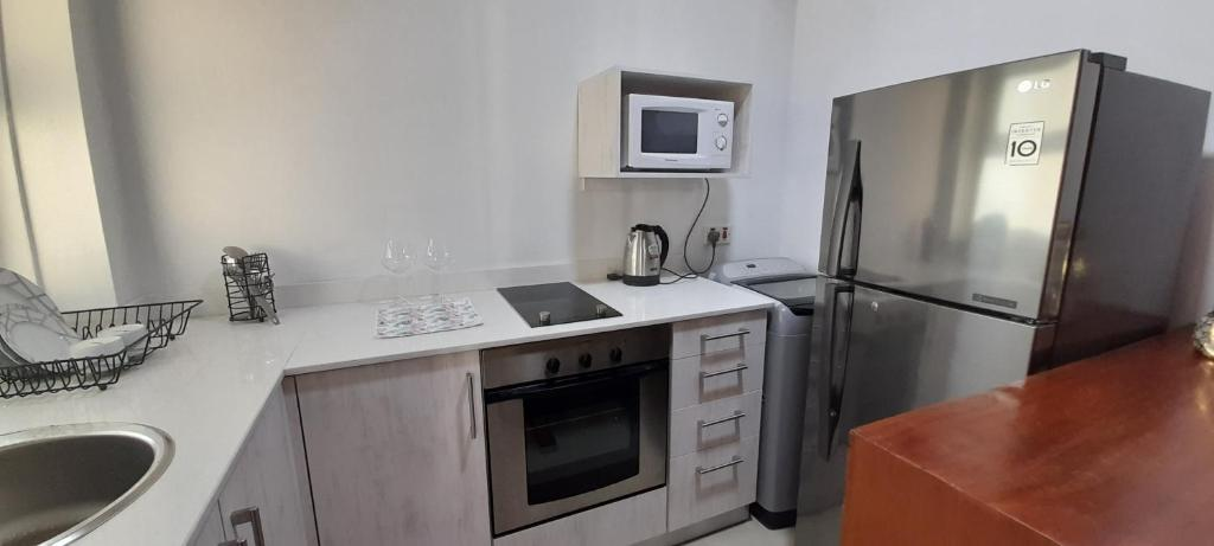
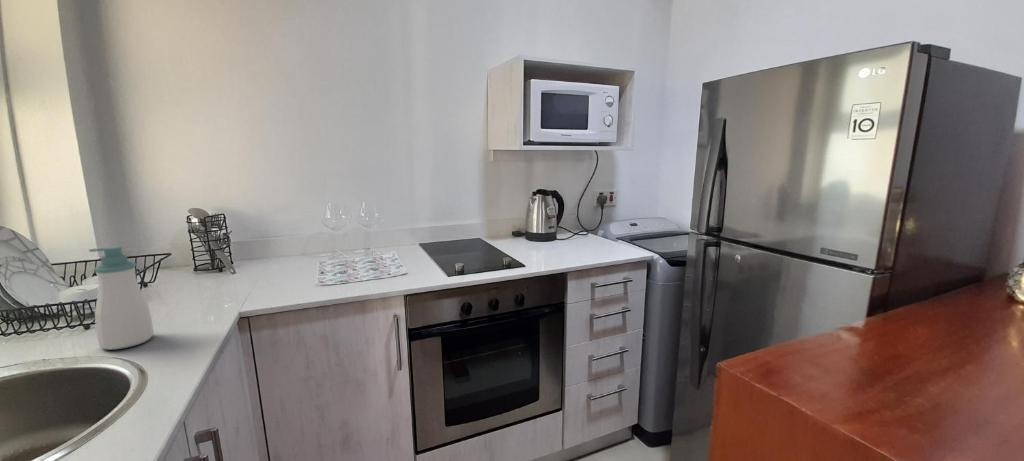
+ soap bottle (120, 295)
